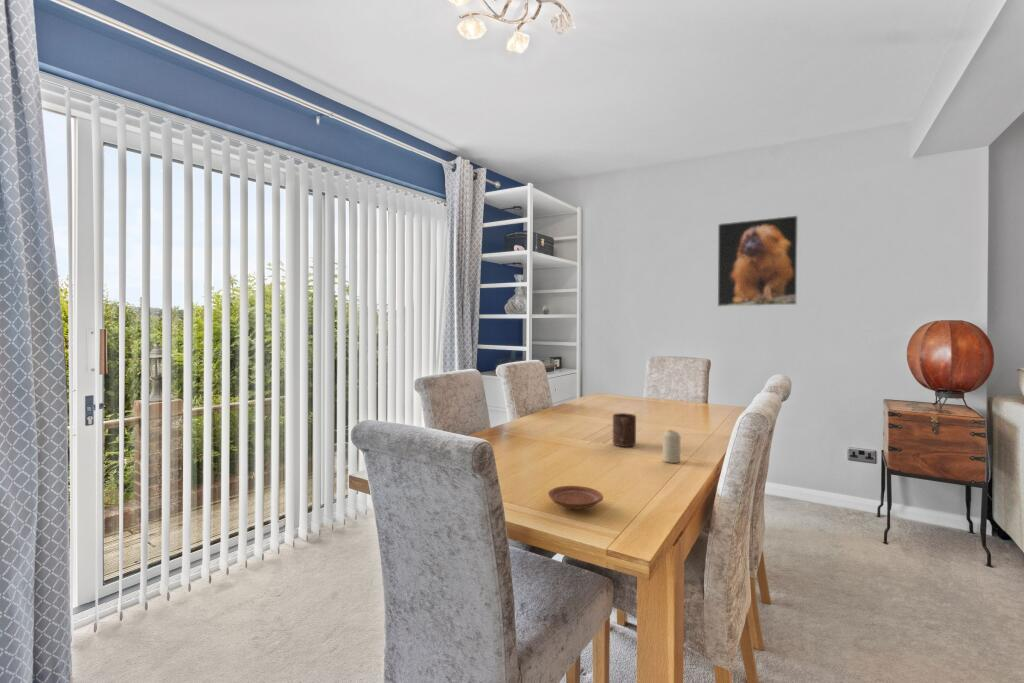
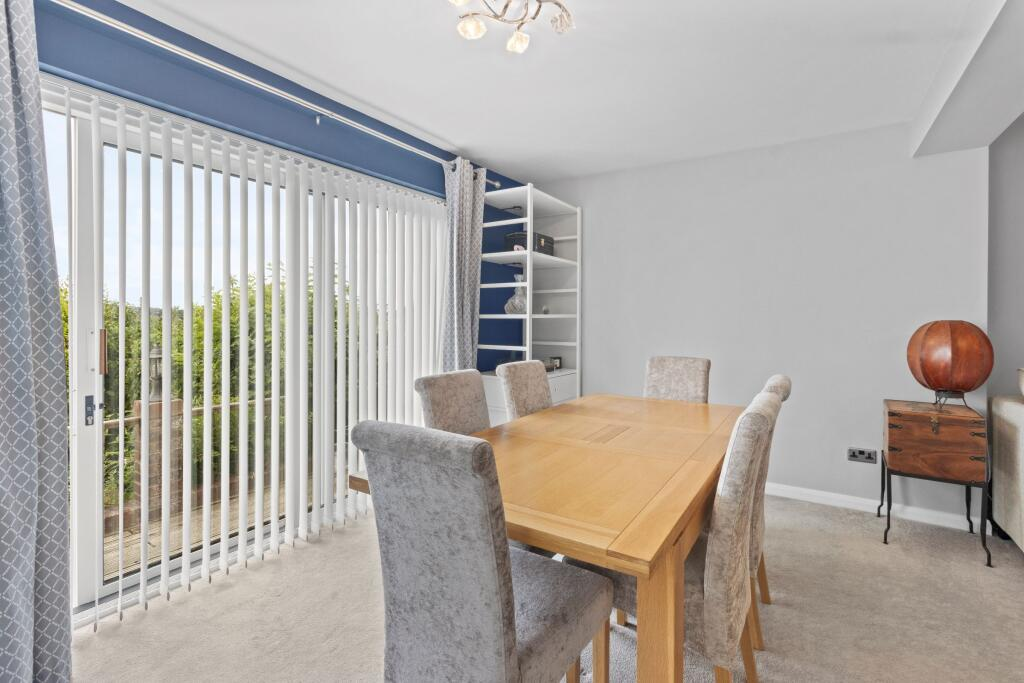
- cup (625, 430)
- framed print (756, 262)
- candle (671, 445)
- plate (575, 500)
